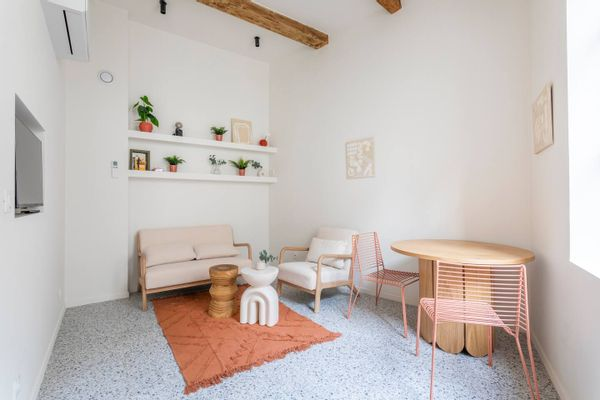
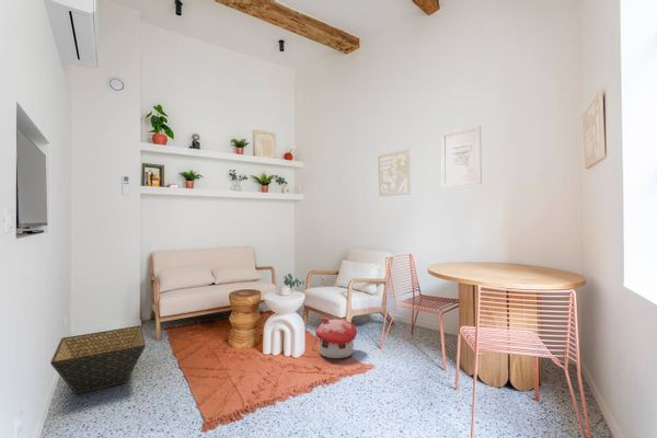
+ wall art (460, 158)
+ toy house (335, 335)
+ basket (102, 360)
